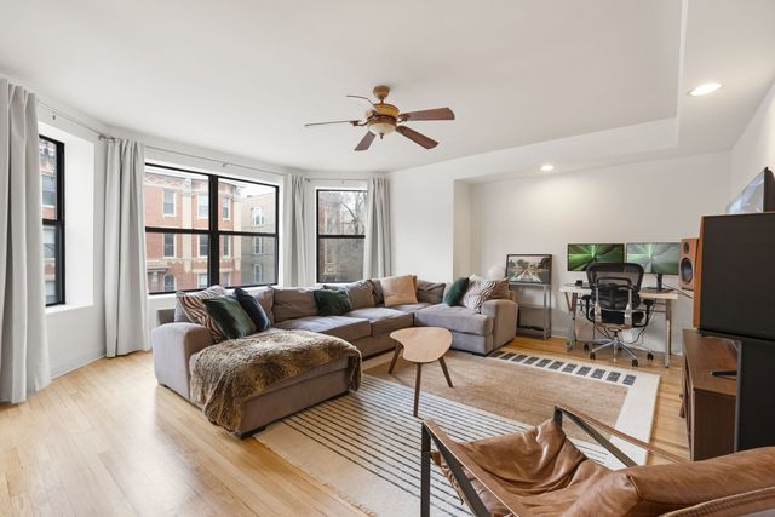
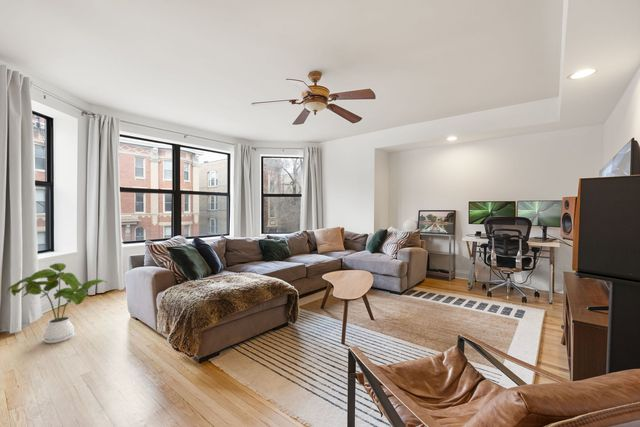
+ house plant (62, 305)
